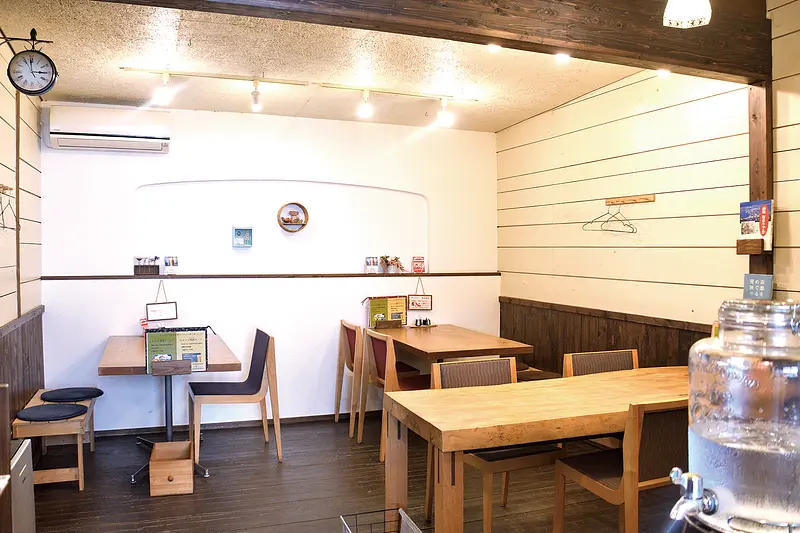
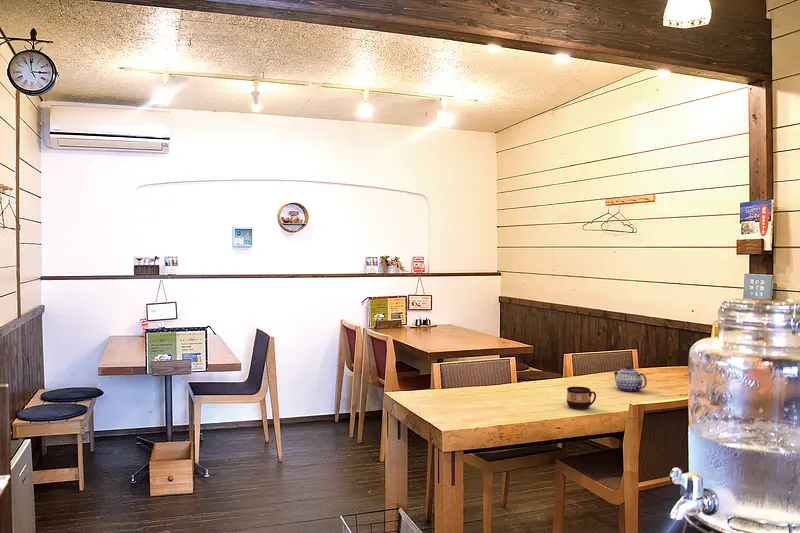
+ teapot (629, 377)
+ cup (579, 398)
